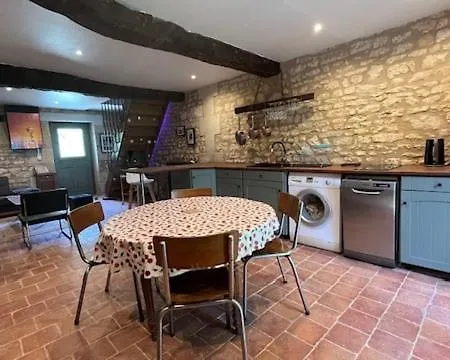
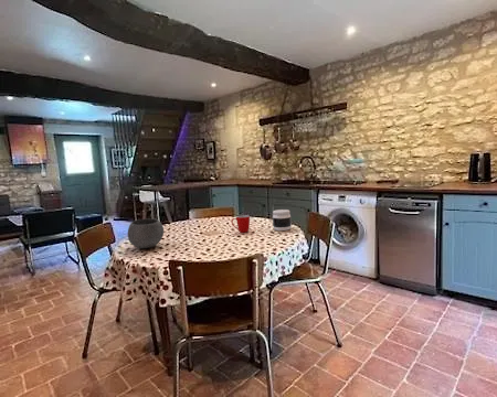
+ jar (282, 219)
+ bowl (146, 234)
+ mug (241, 224)
